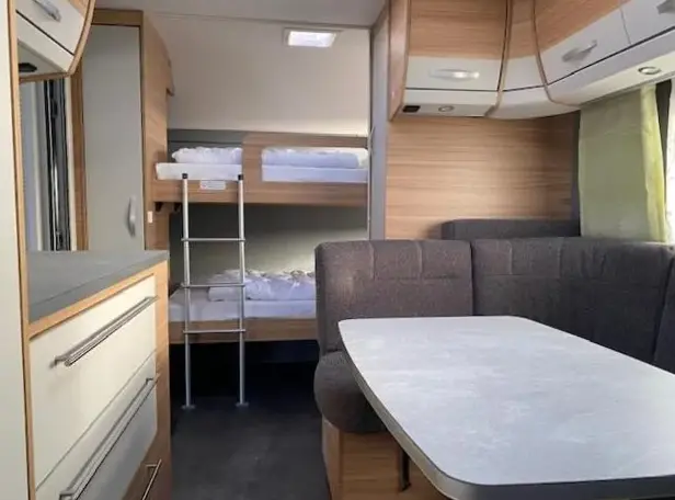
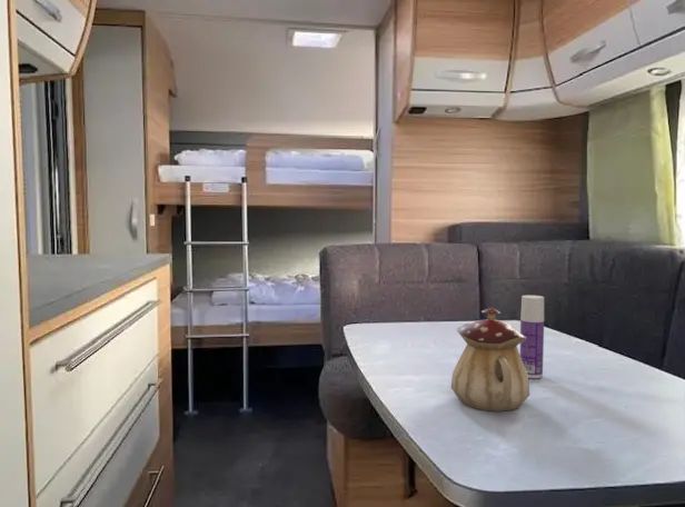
+ bottle (532, 336)
+ teapot (492, 355)
